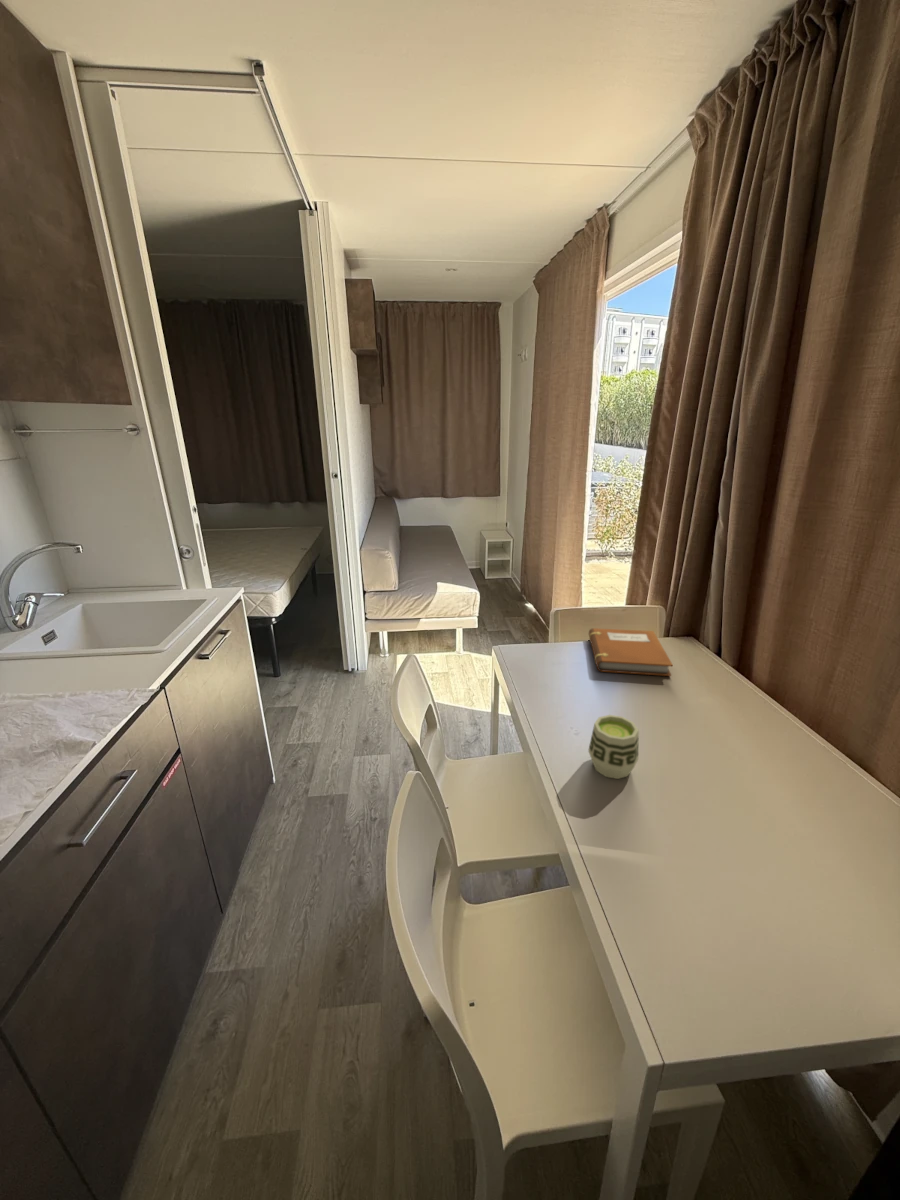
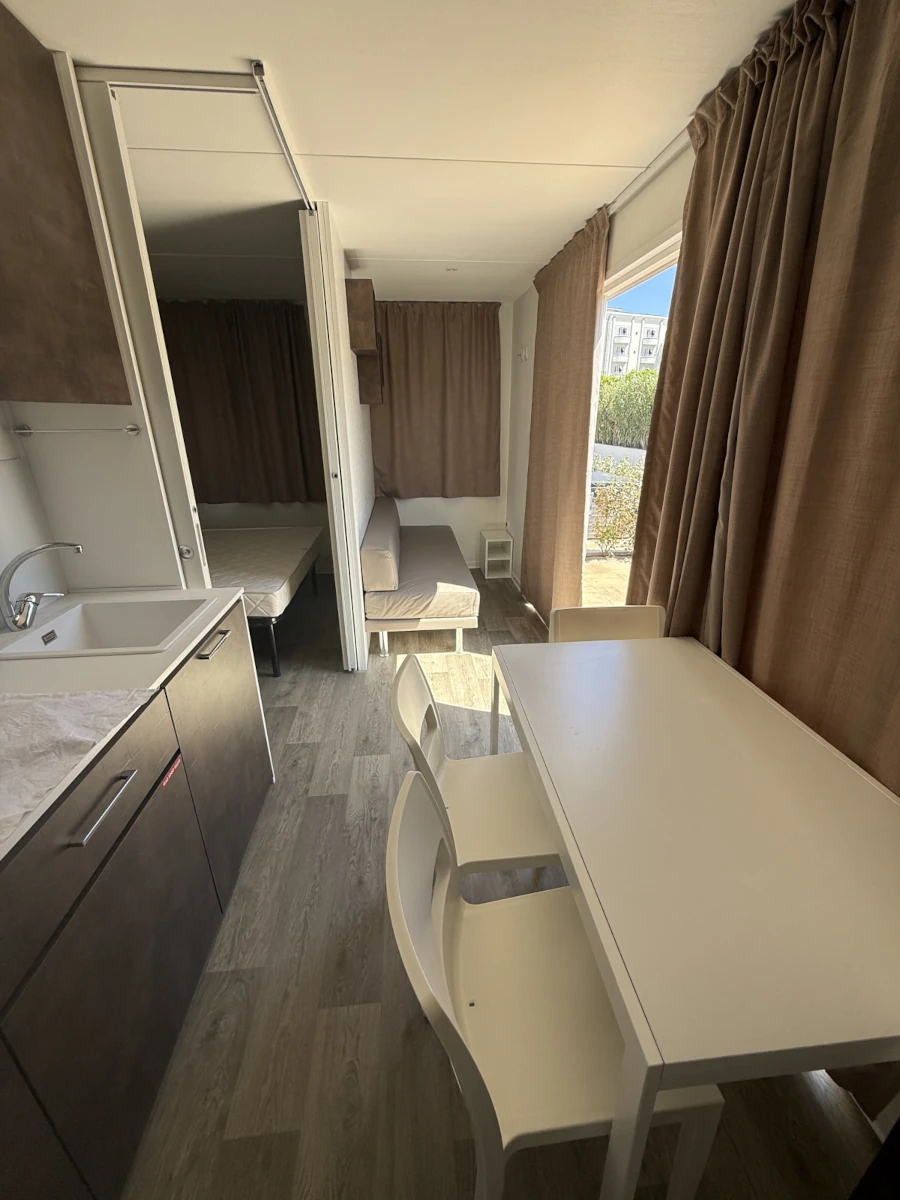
- notebook (626, 649)
- cup (613, 746)
